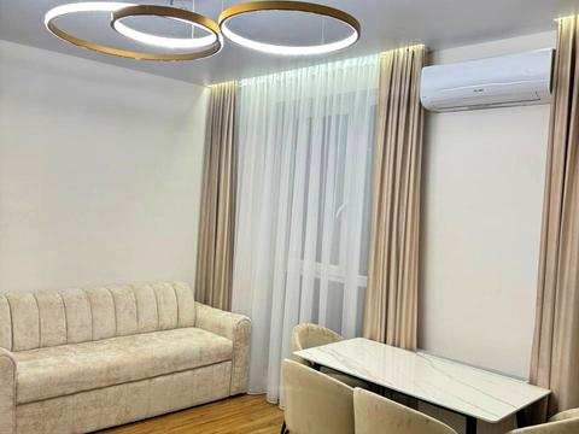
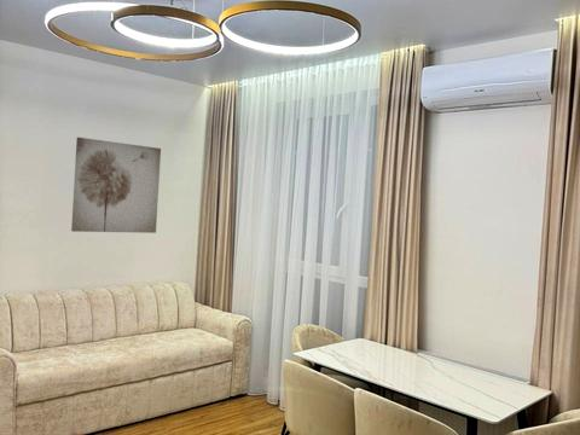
+ wall art (118, 187)
